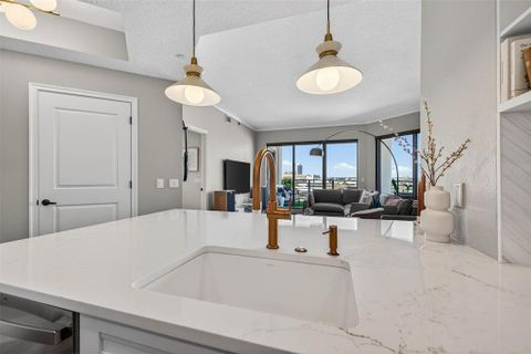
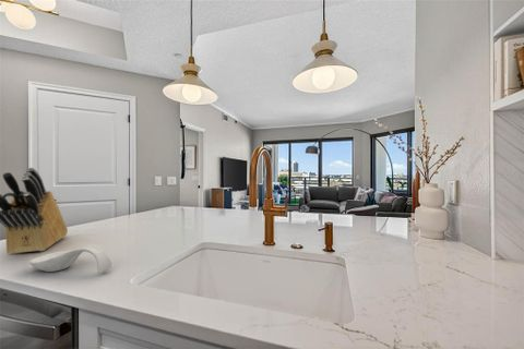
+ knife block (35, 207)
+ spoon rest (72, 257)
